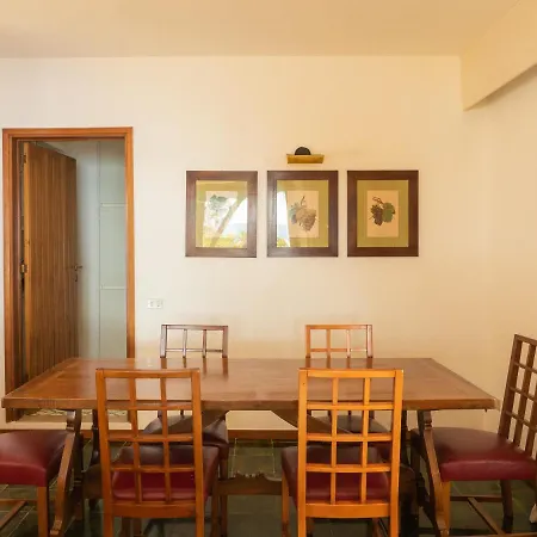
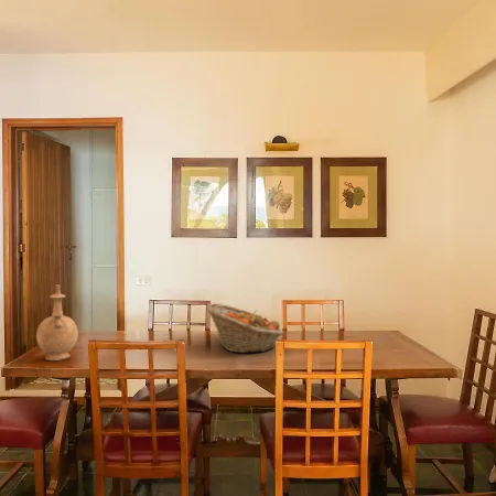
+ vase (57, 321)
+ fruit basket (244, 325)
